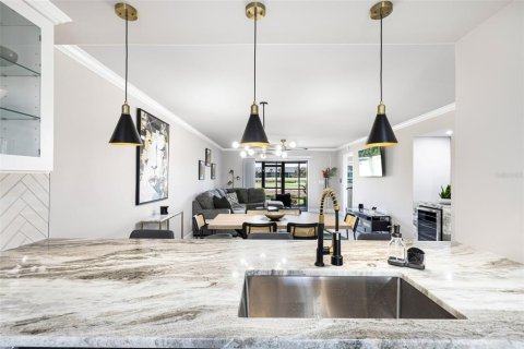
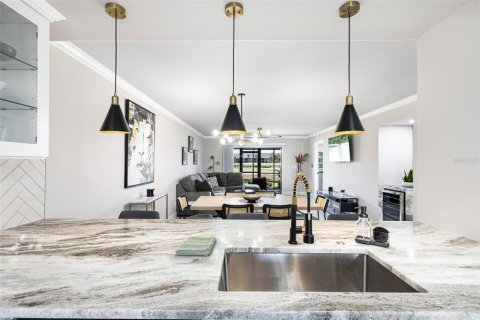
+ dish towel (197, 244)
